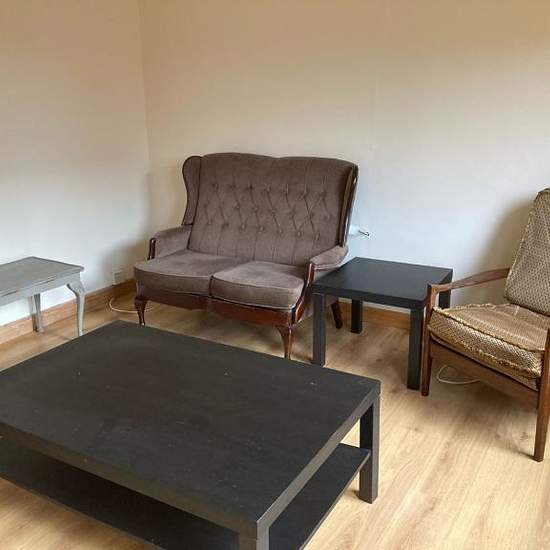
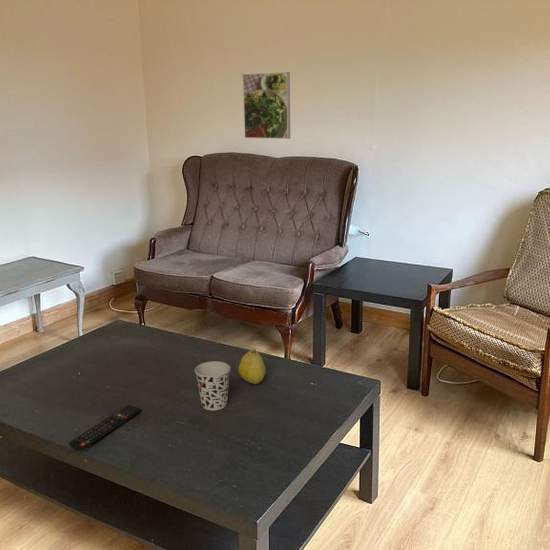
+ fruit (251, 365)
+ remote control (106, 427)
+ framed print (266, 106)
+ cup (213, 386)
